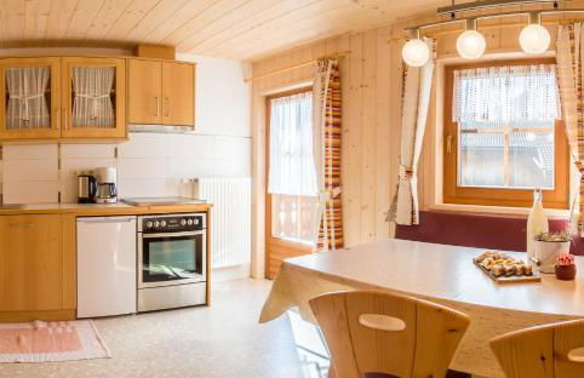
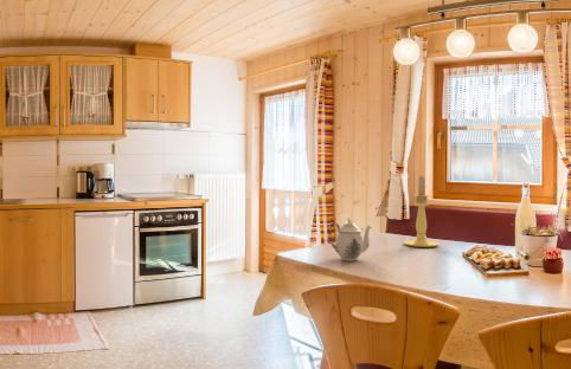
+ teapot (349, 238)
+ candle holder (421, 209)
